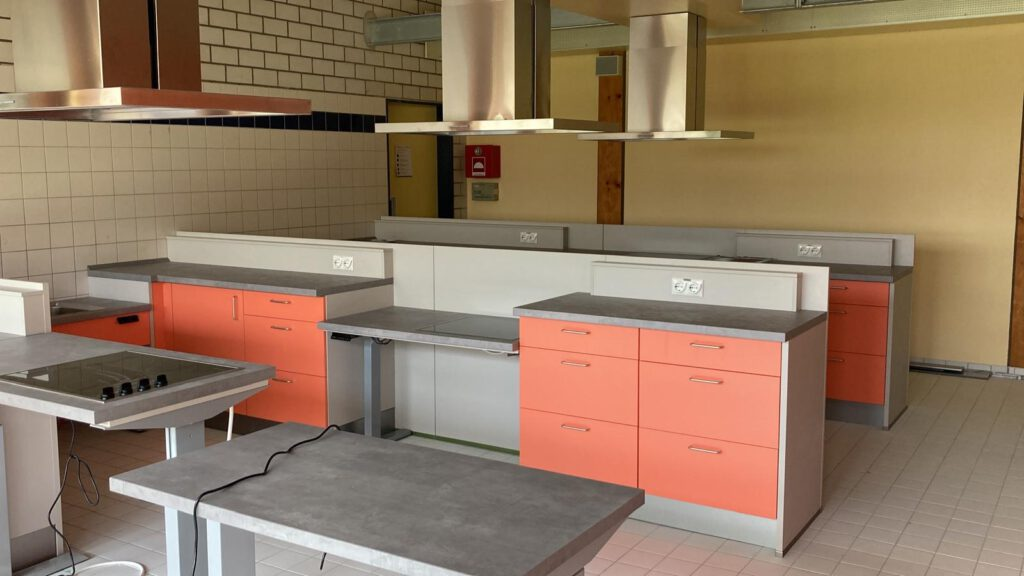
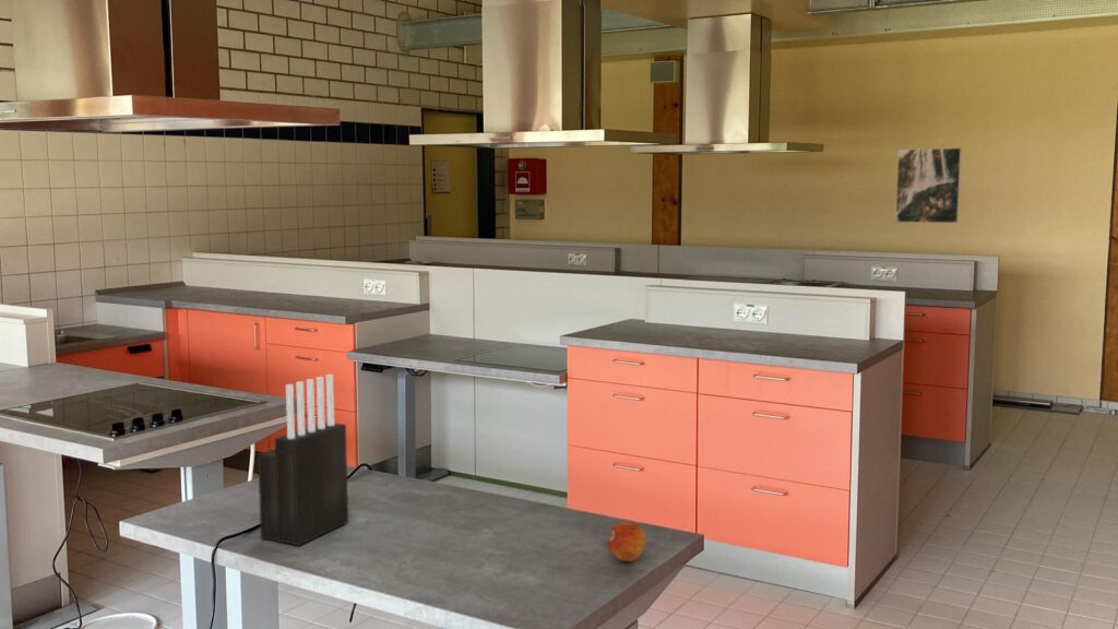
+ knife block (299, 454)
+ fruit (626, 542)
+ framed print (927, 186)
